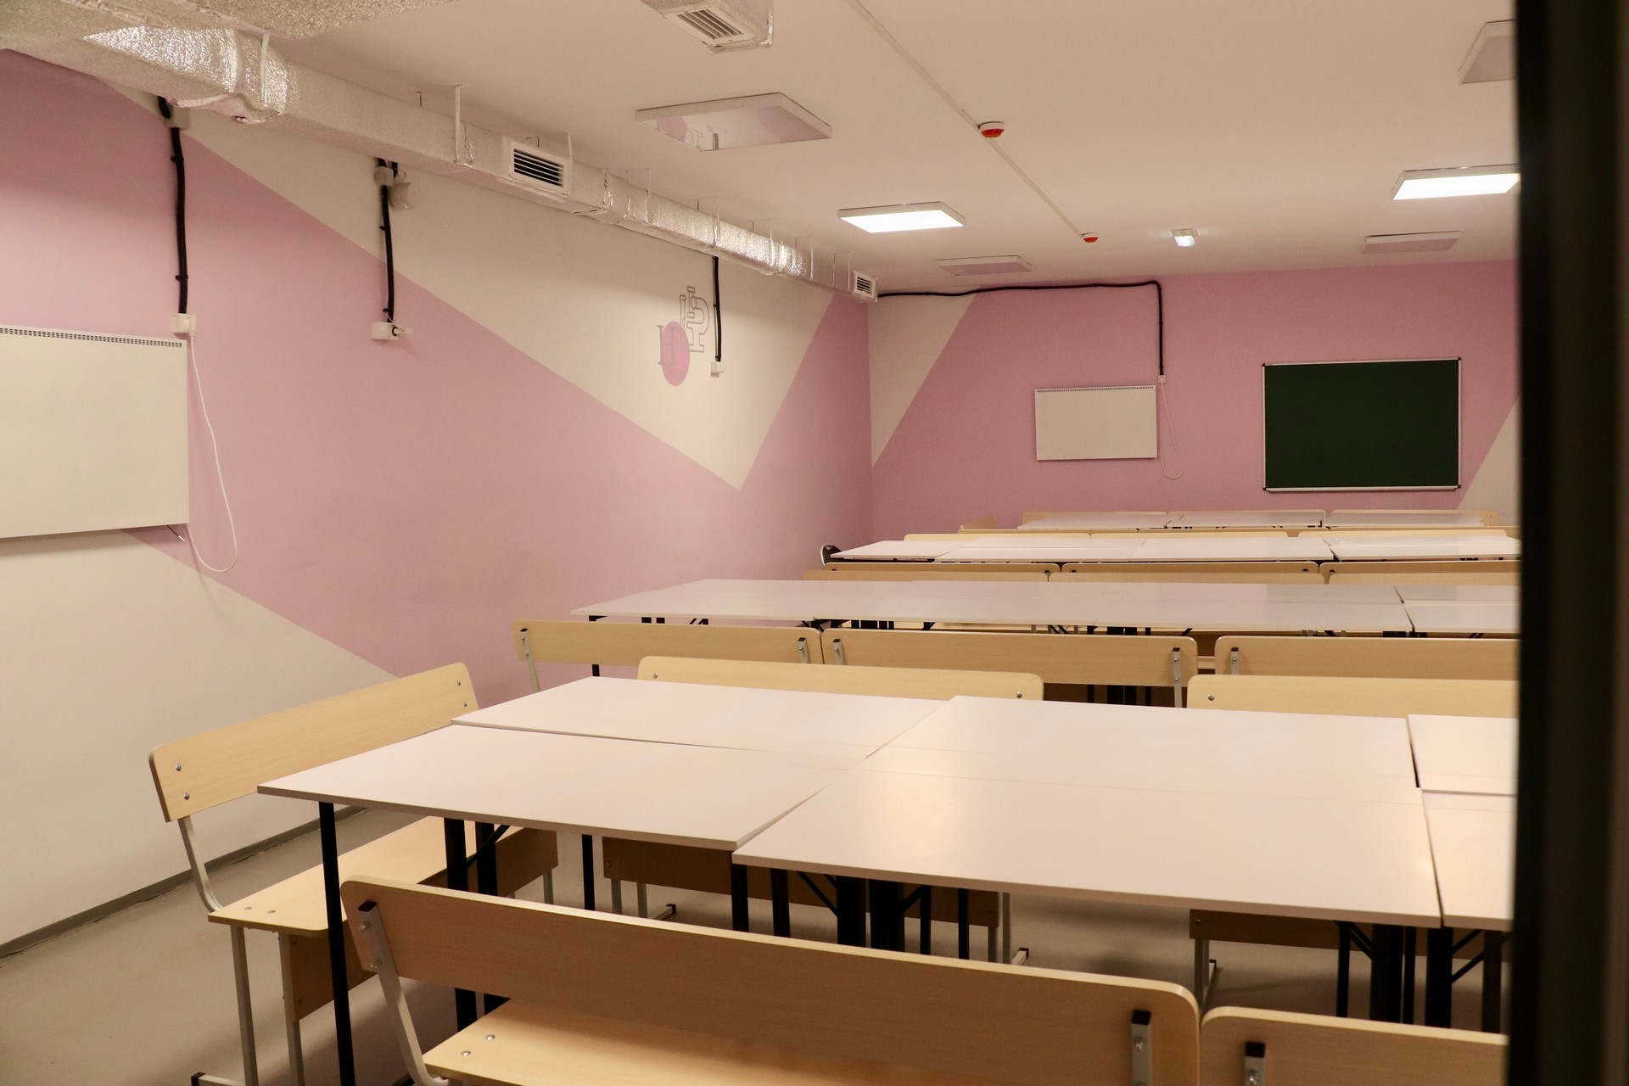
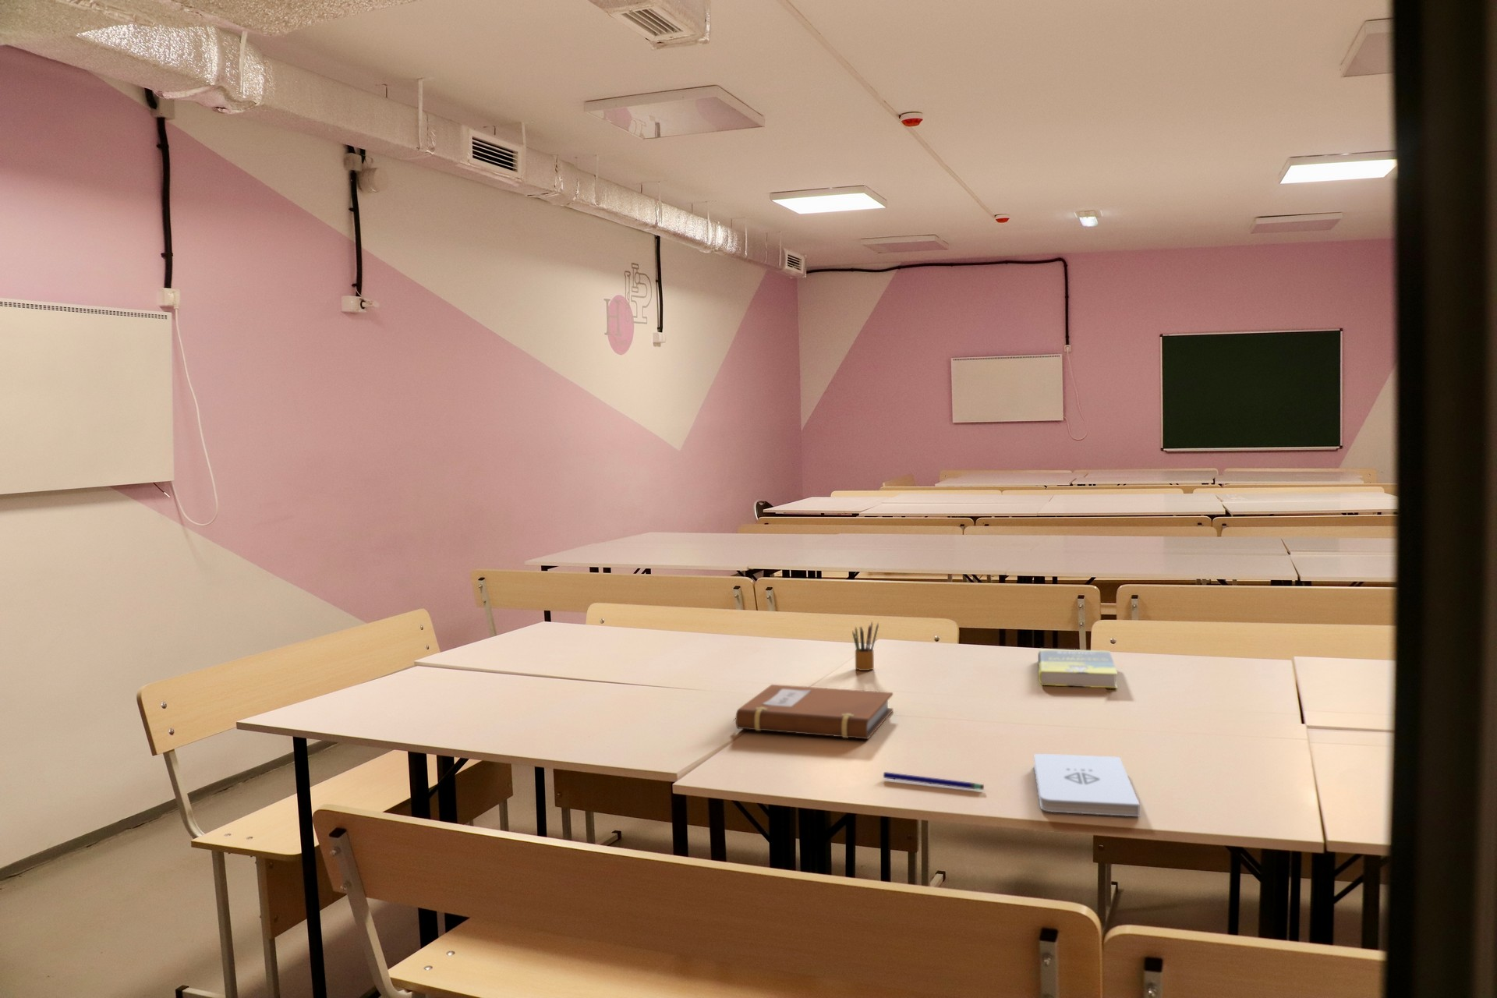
+ notebook (812, 711)
+ pen (932, 781)
+ pencil box (864, 646)
+ notepad (1083, 782)
+ book (1075, 666)
